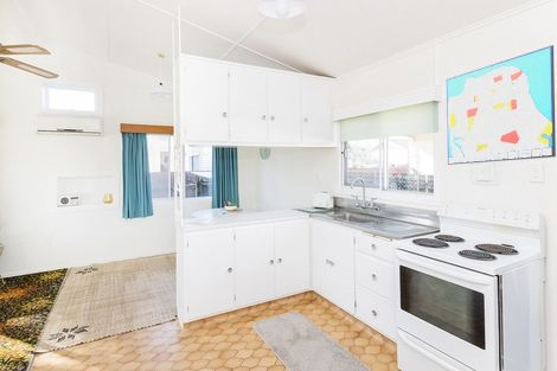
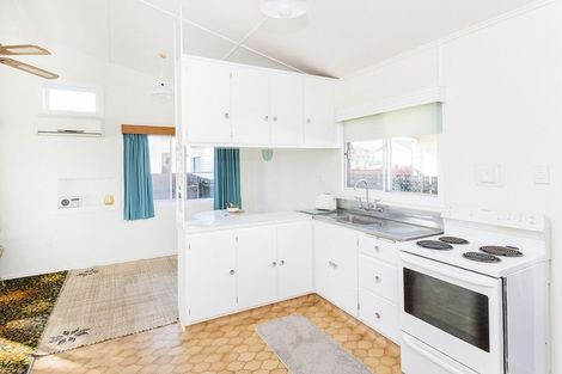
- wall art (493, 113)
